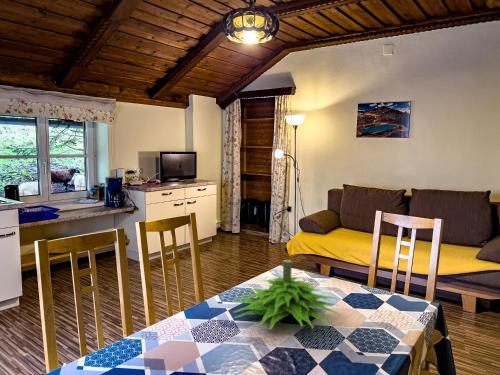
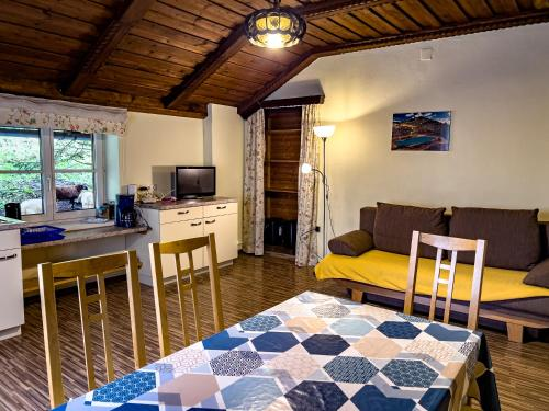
- plant (287, 287)
